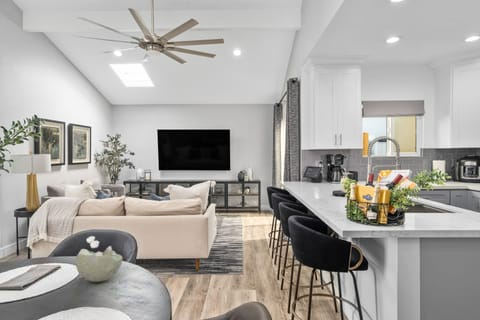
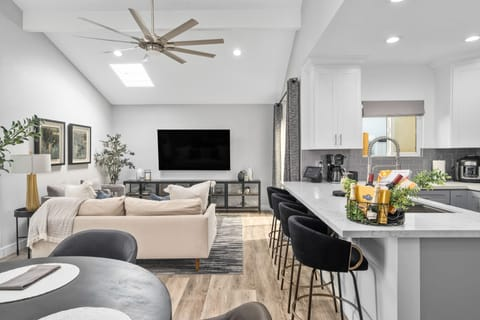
- bowl (99, 259)
